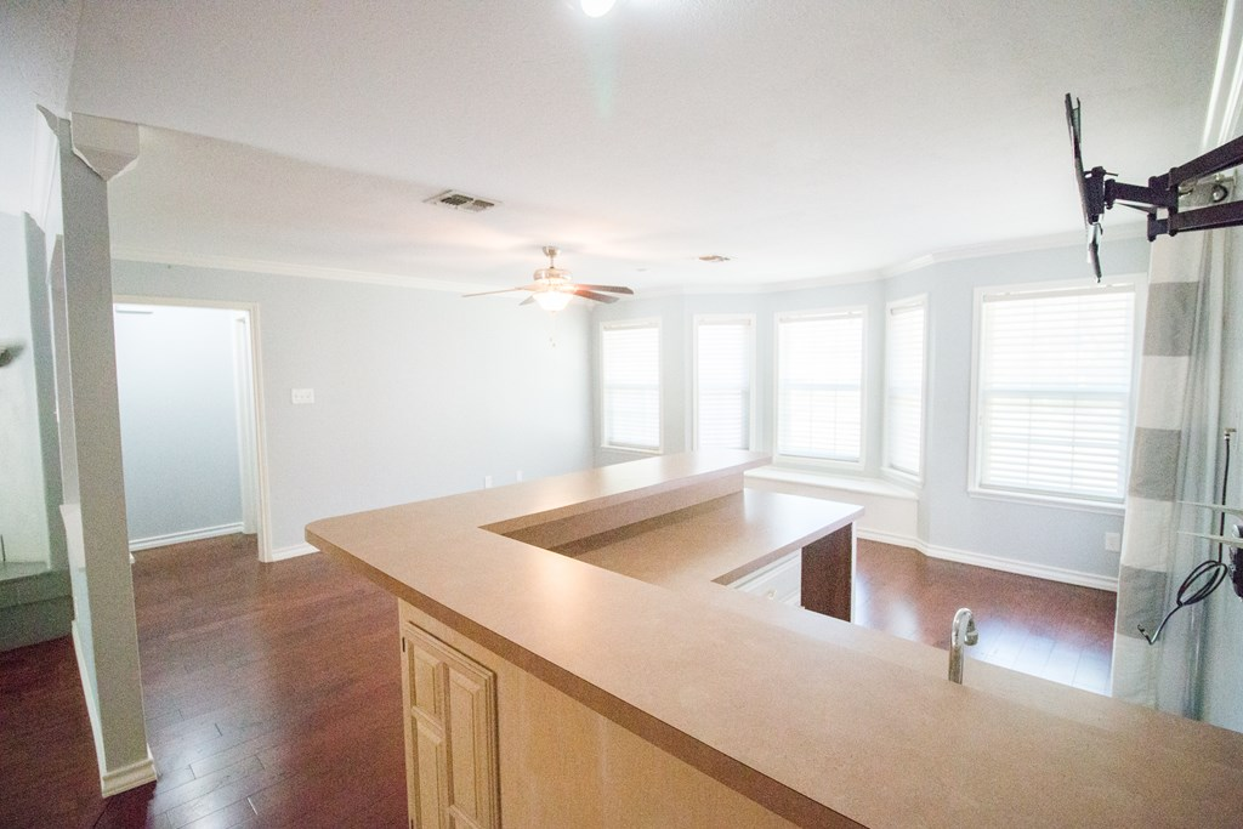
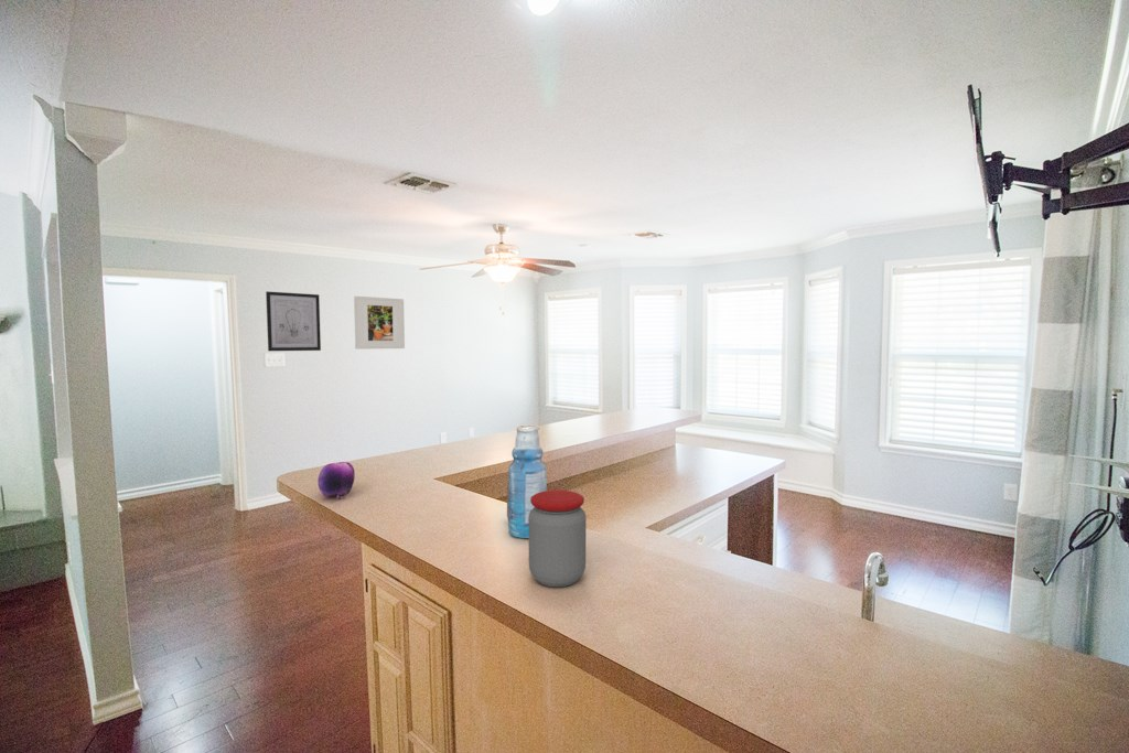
+ fruit (337, 478)
+ bottle (524, 475)
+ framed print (379, 323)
+ jar (557, 536)
+ wall art (293, 322)
